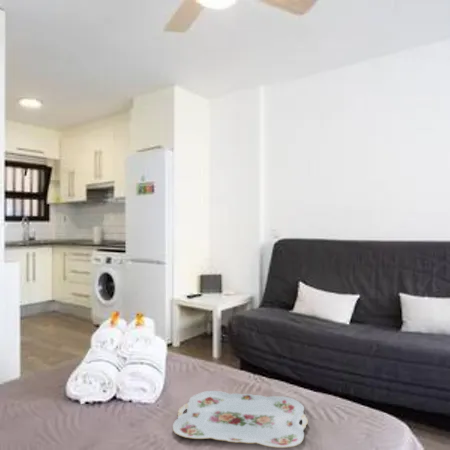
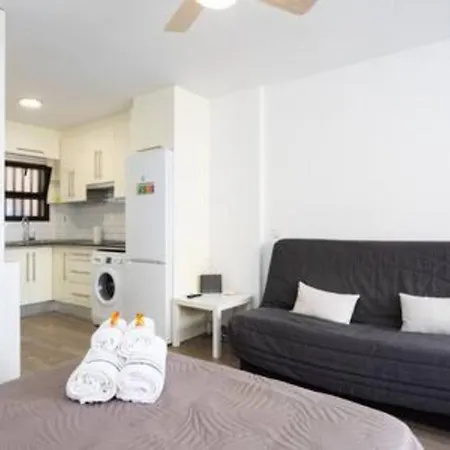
- serving tray (241, 417)
